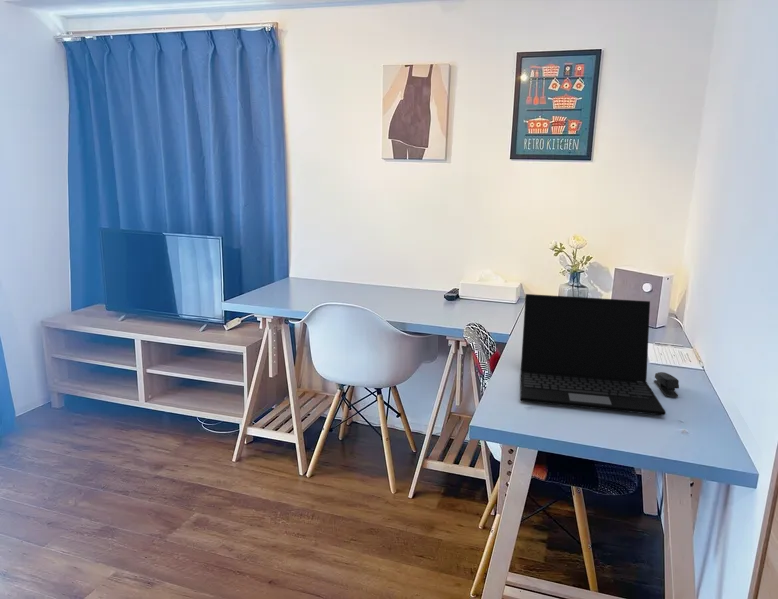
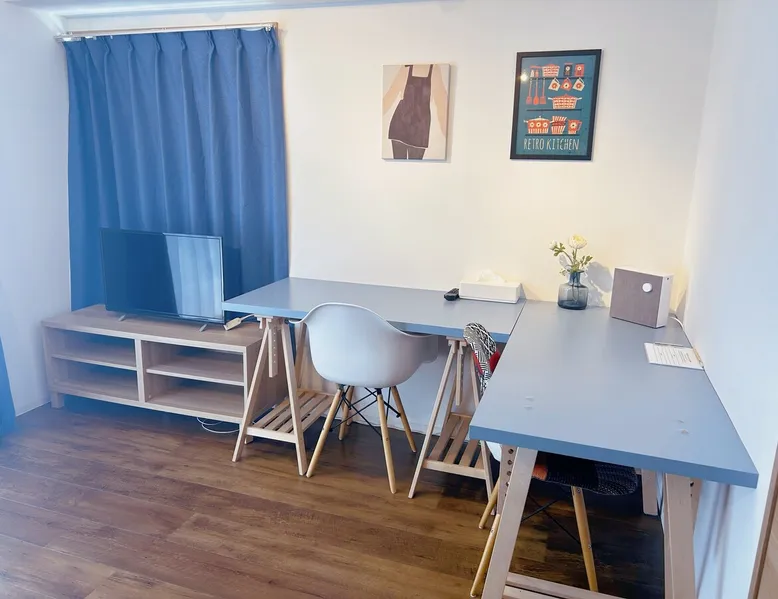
- laptop (588, 348)
- stapler (666, 380)
